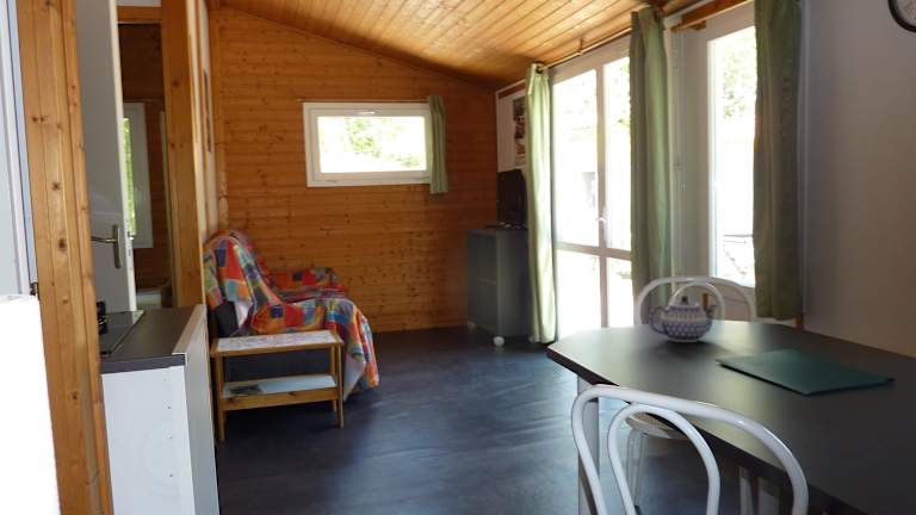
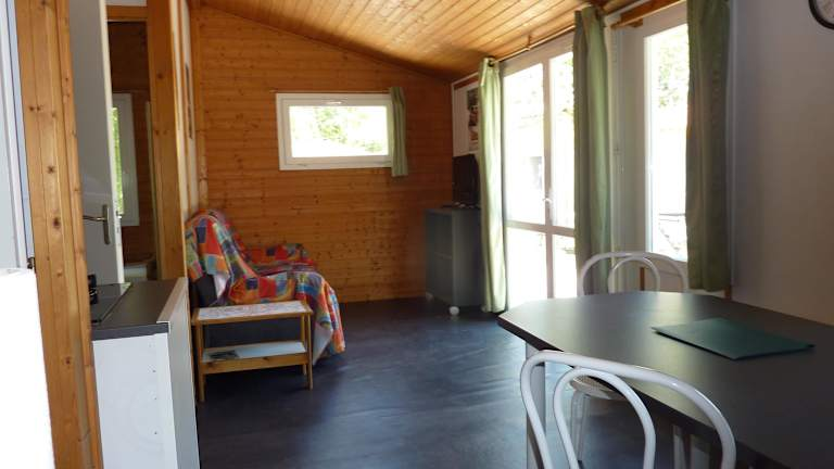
- teapot (683, 317)
